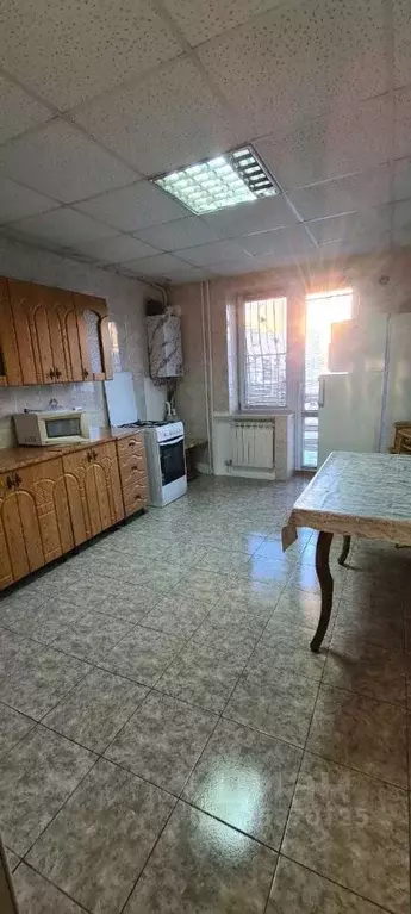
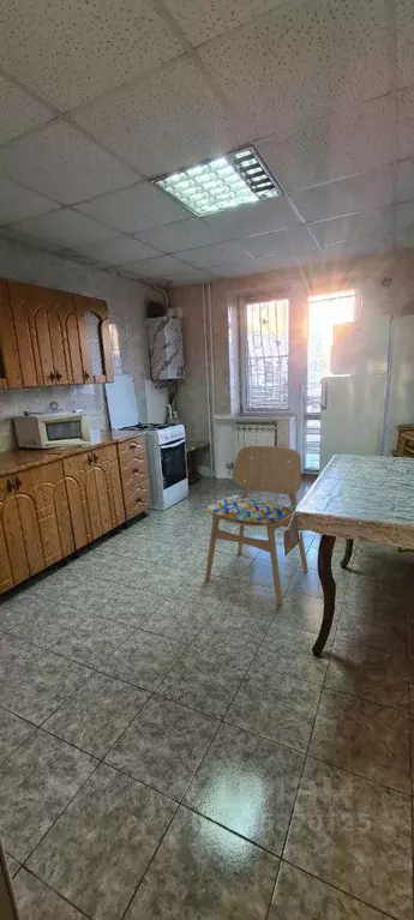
+ dining chair (256, 516)
